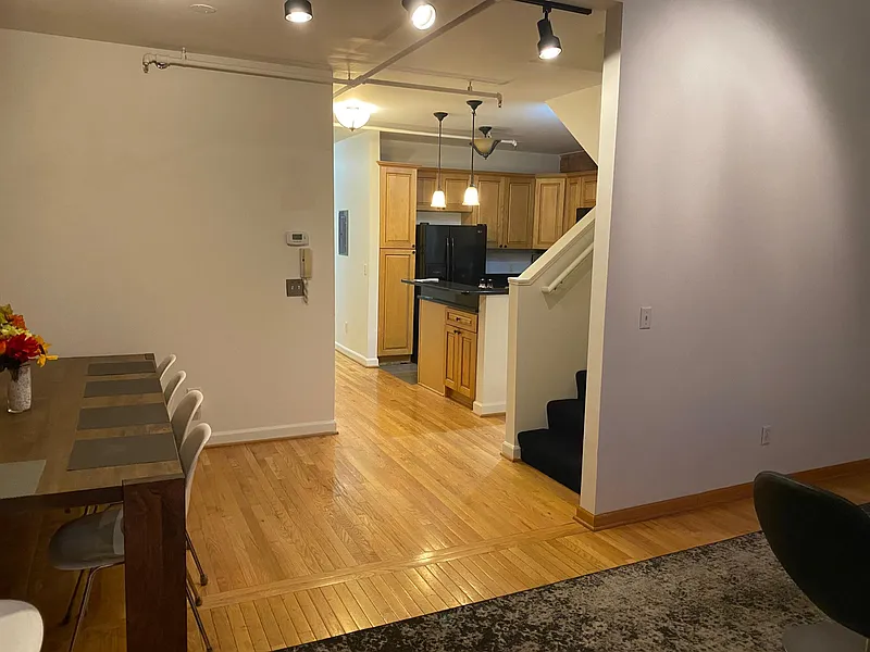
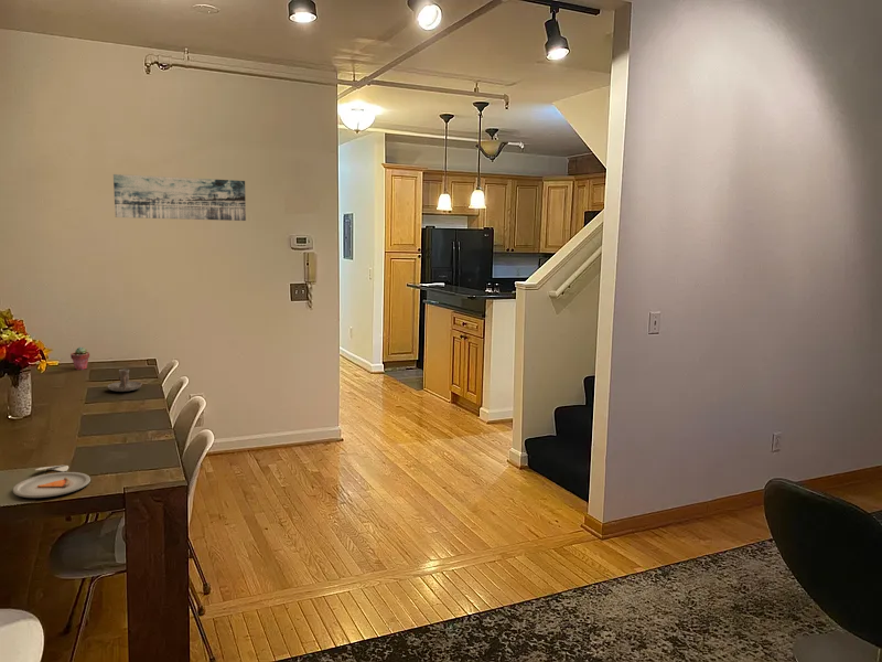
+ dinner plate (53, 479)
+ potted succulent (79, 357)
+ wall art (182, 197)
+ candle holder (125, 381)
